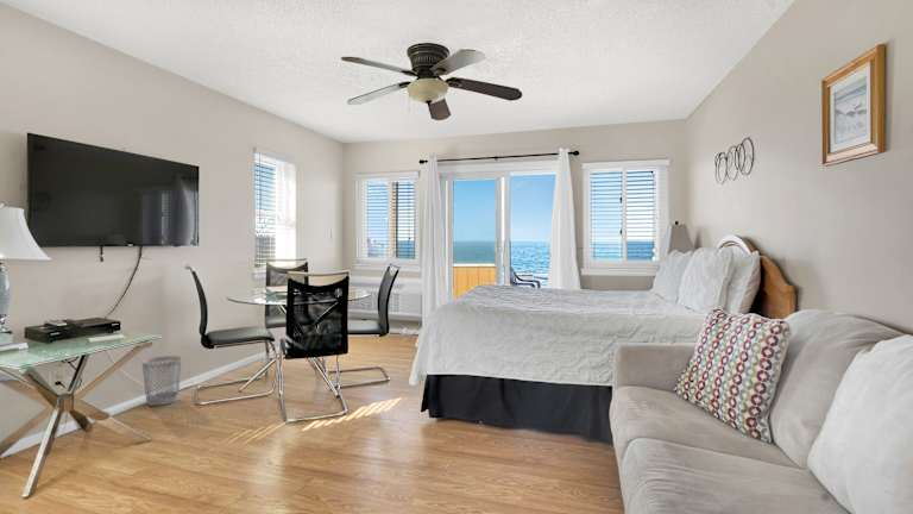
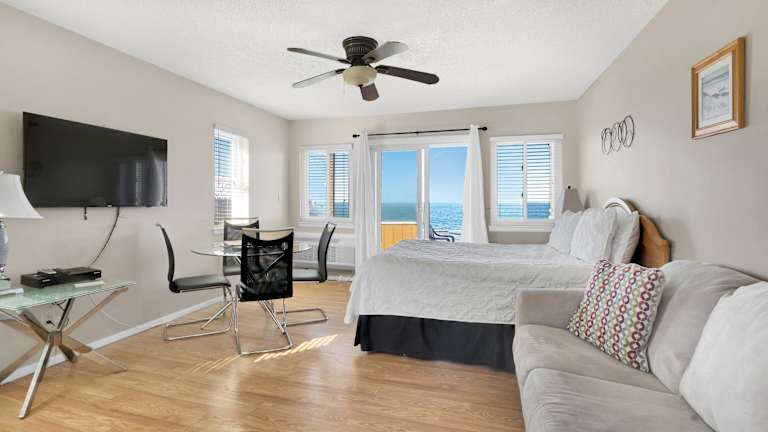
- wastebasket (162, 380)
